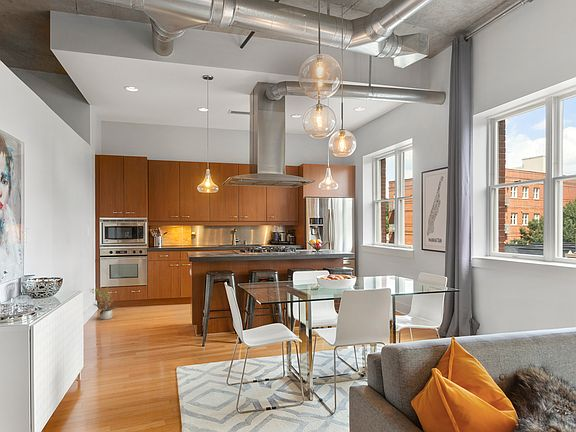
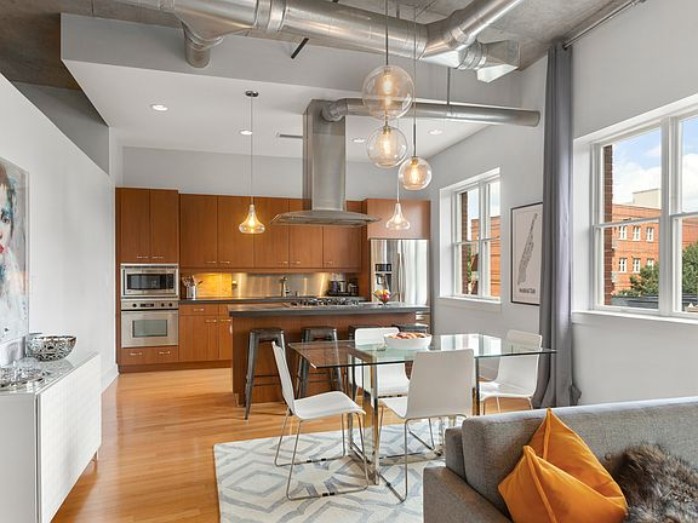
- potted plant (105, 302)
